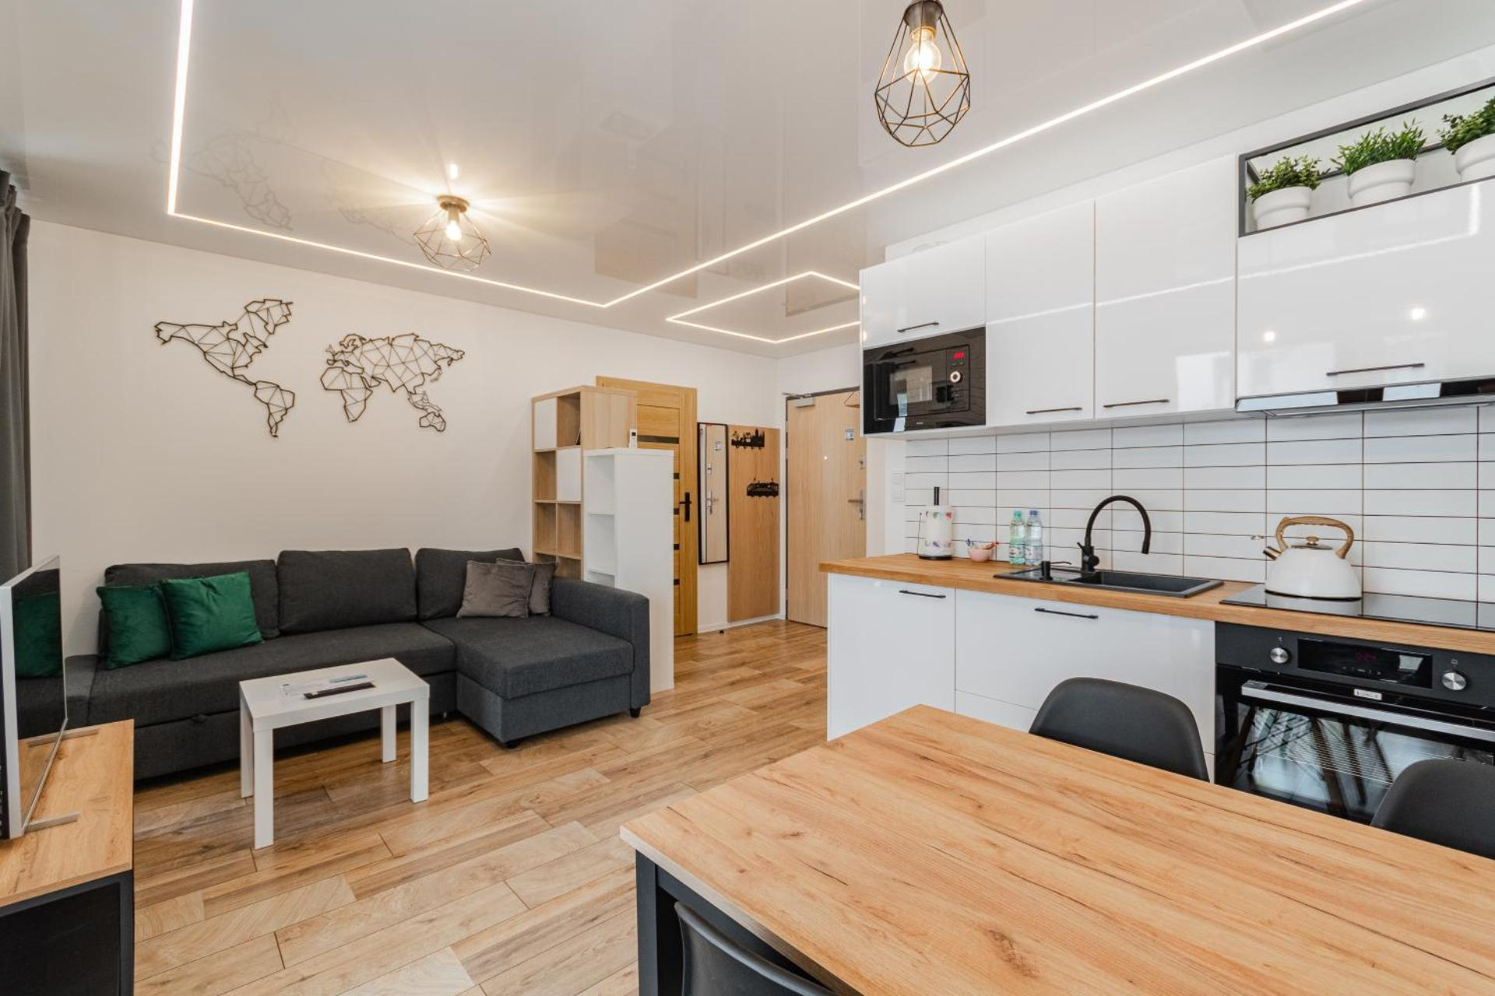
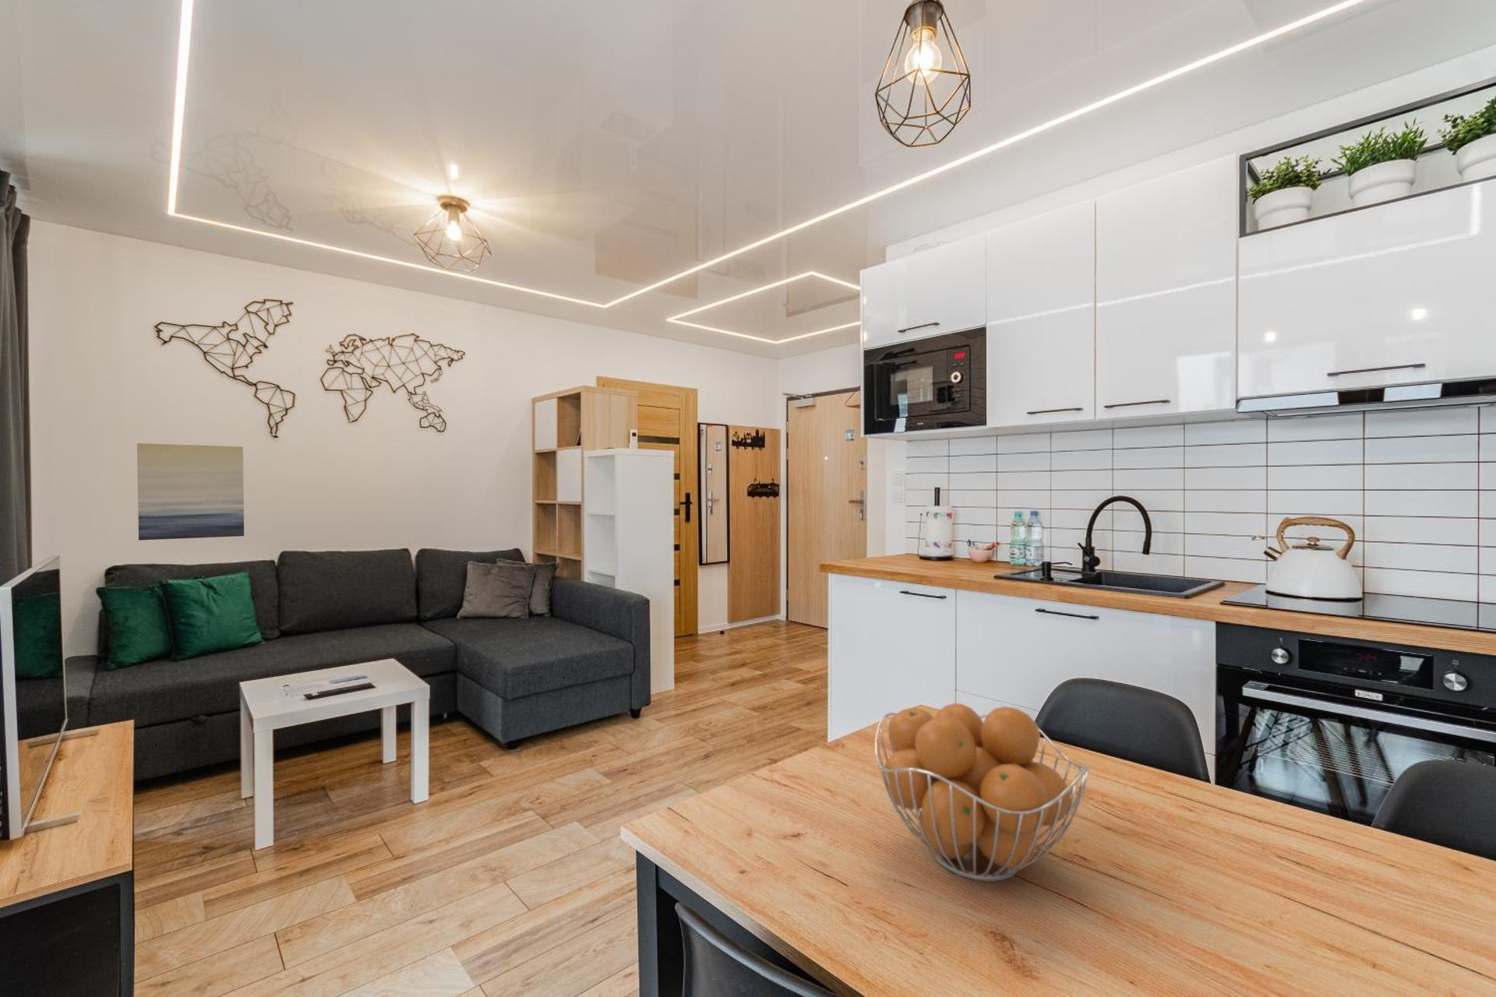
+ wall art (193, 492)
+ fruit basket (975, 783)
